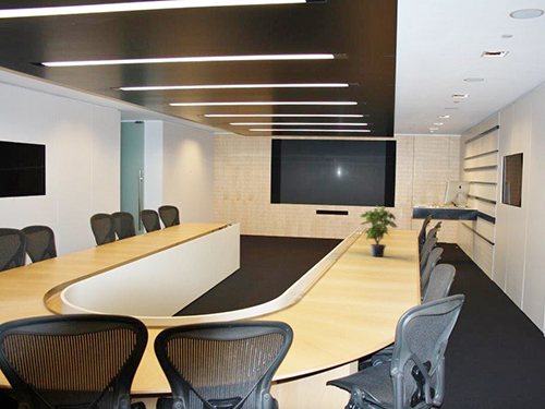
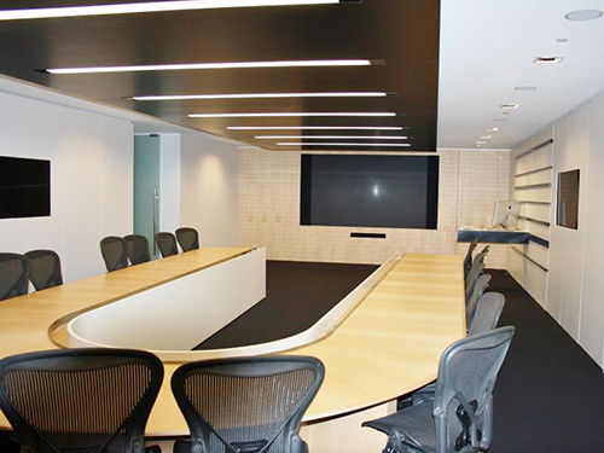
- potted plant (378, 230)
